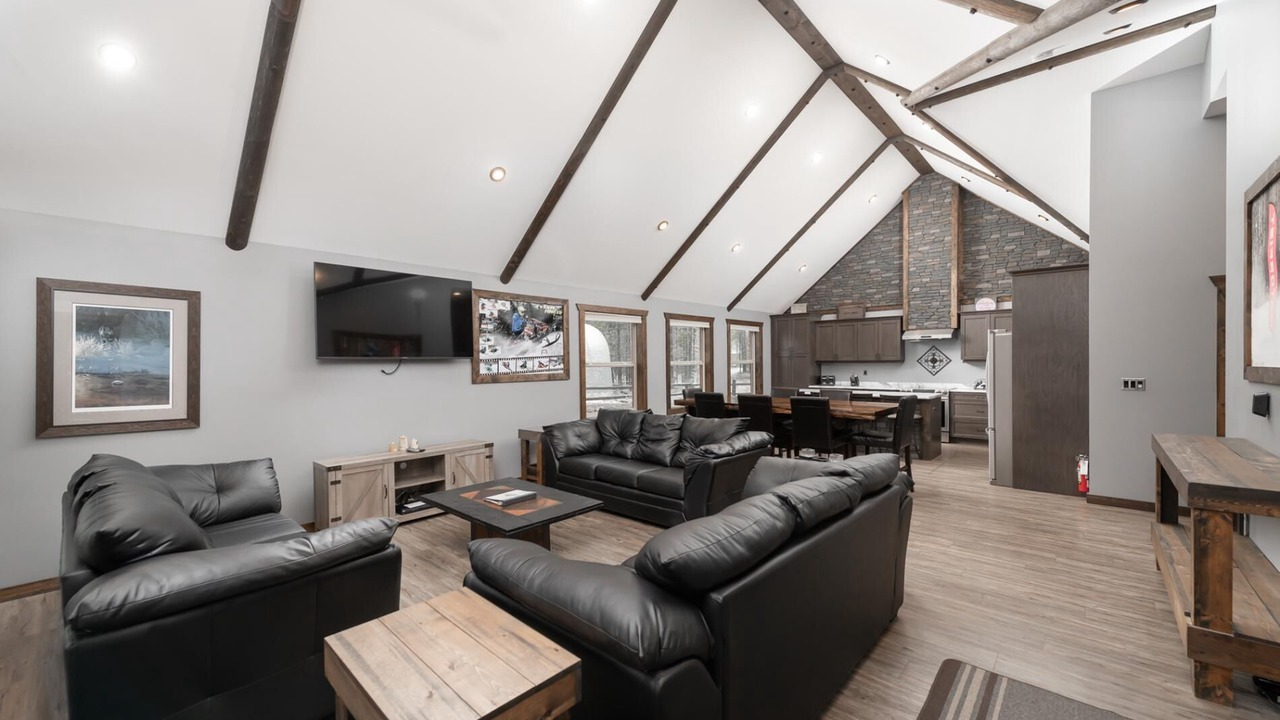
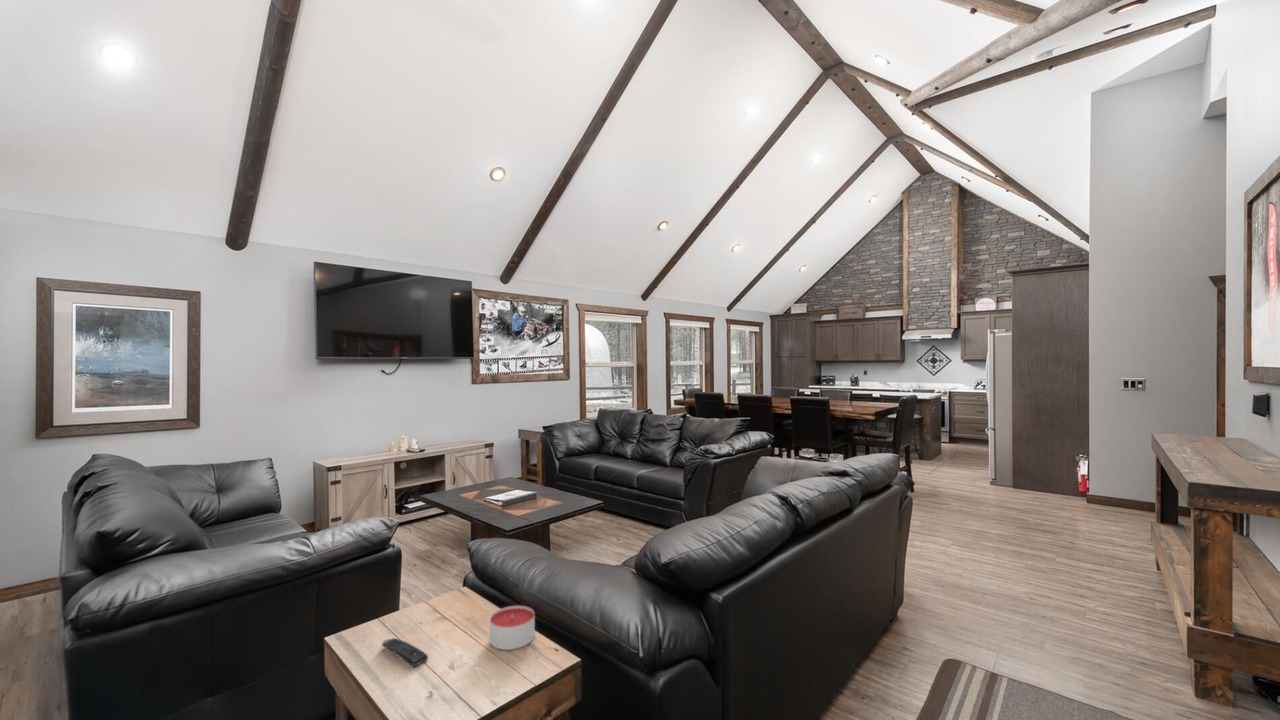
+ candle (512, 626)
+ remote control (402, 650)
